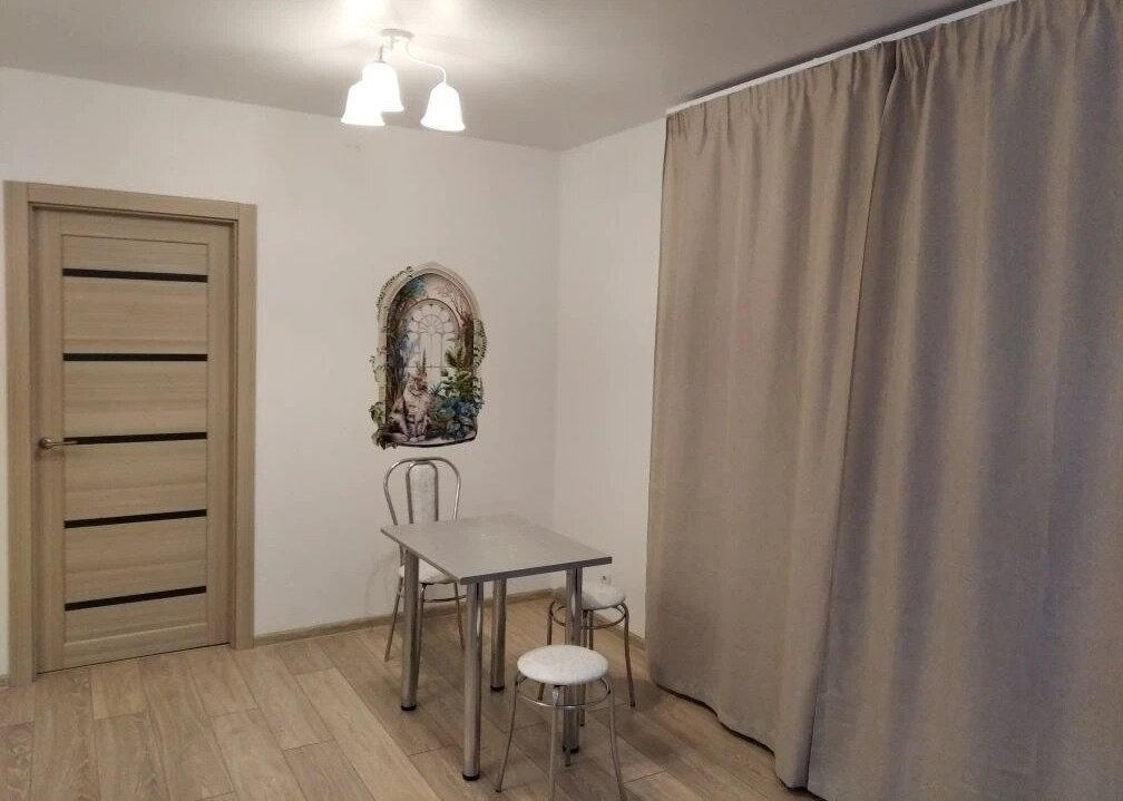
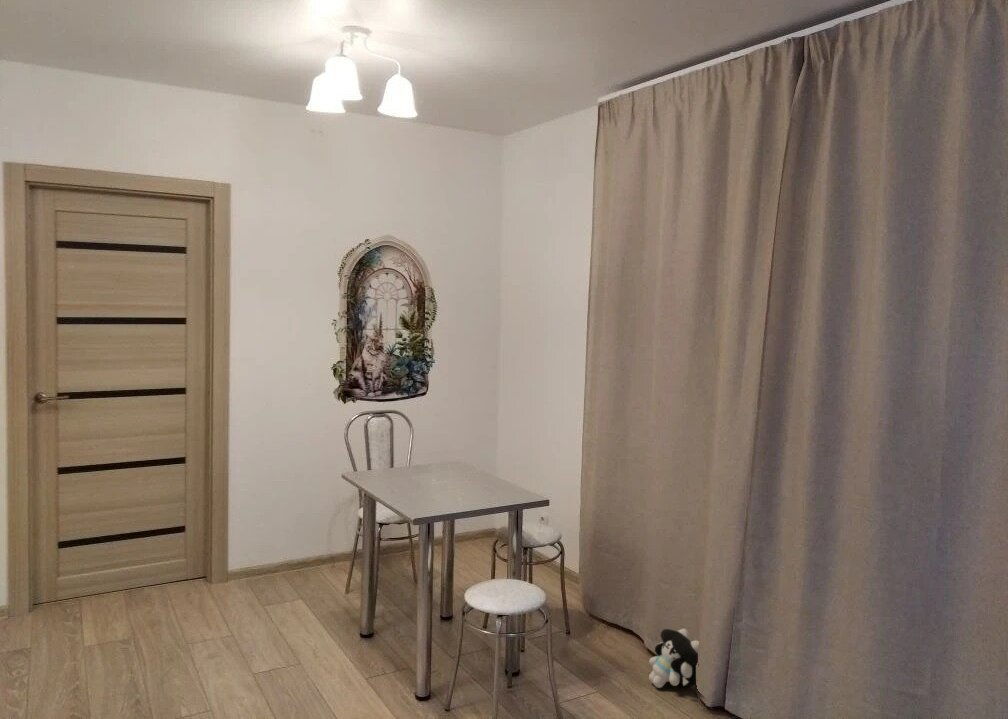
+ plush toy (675, 659)
